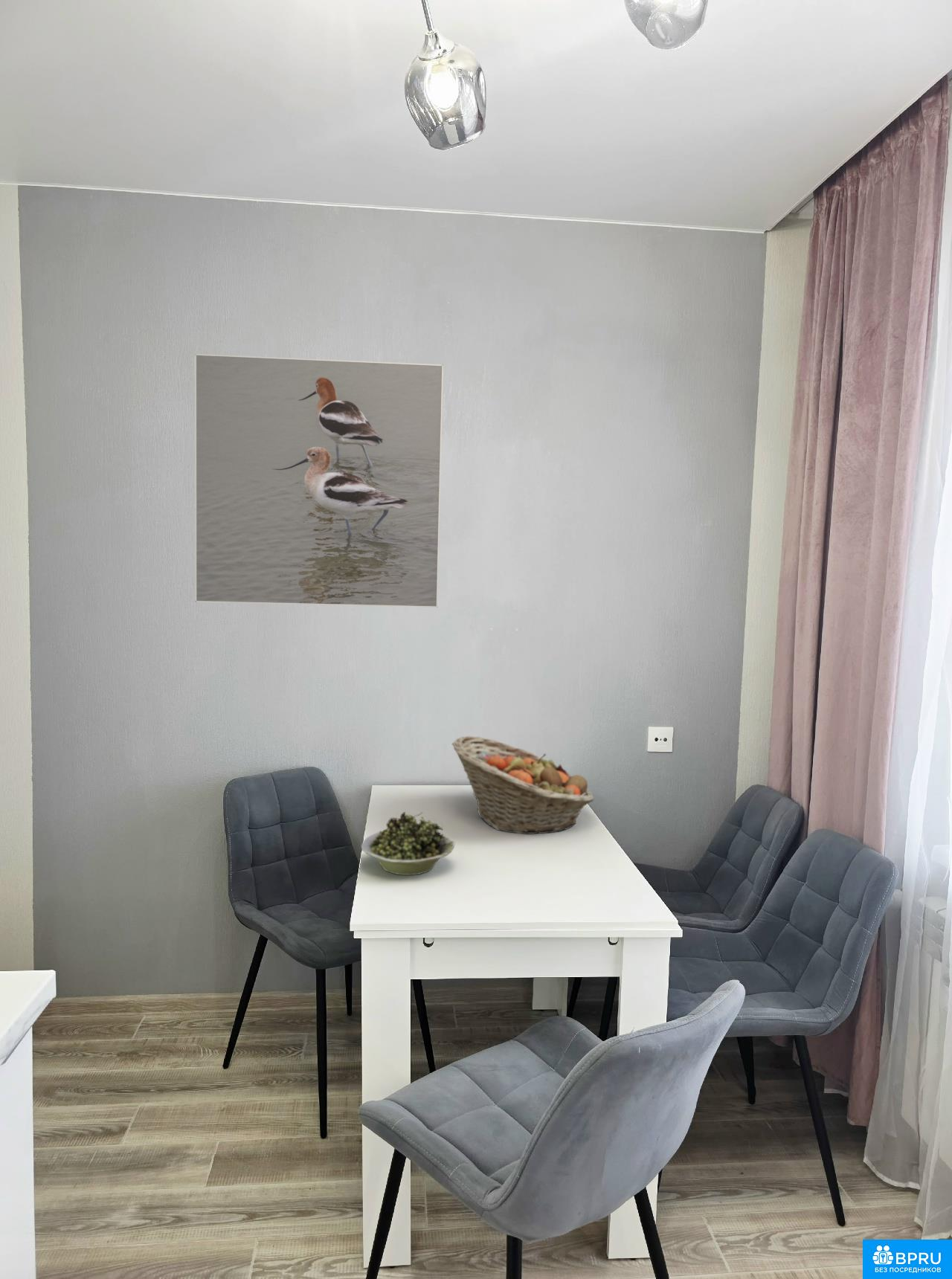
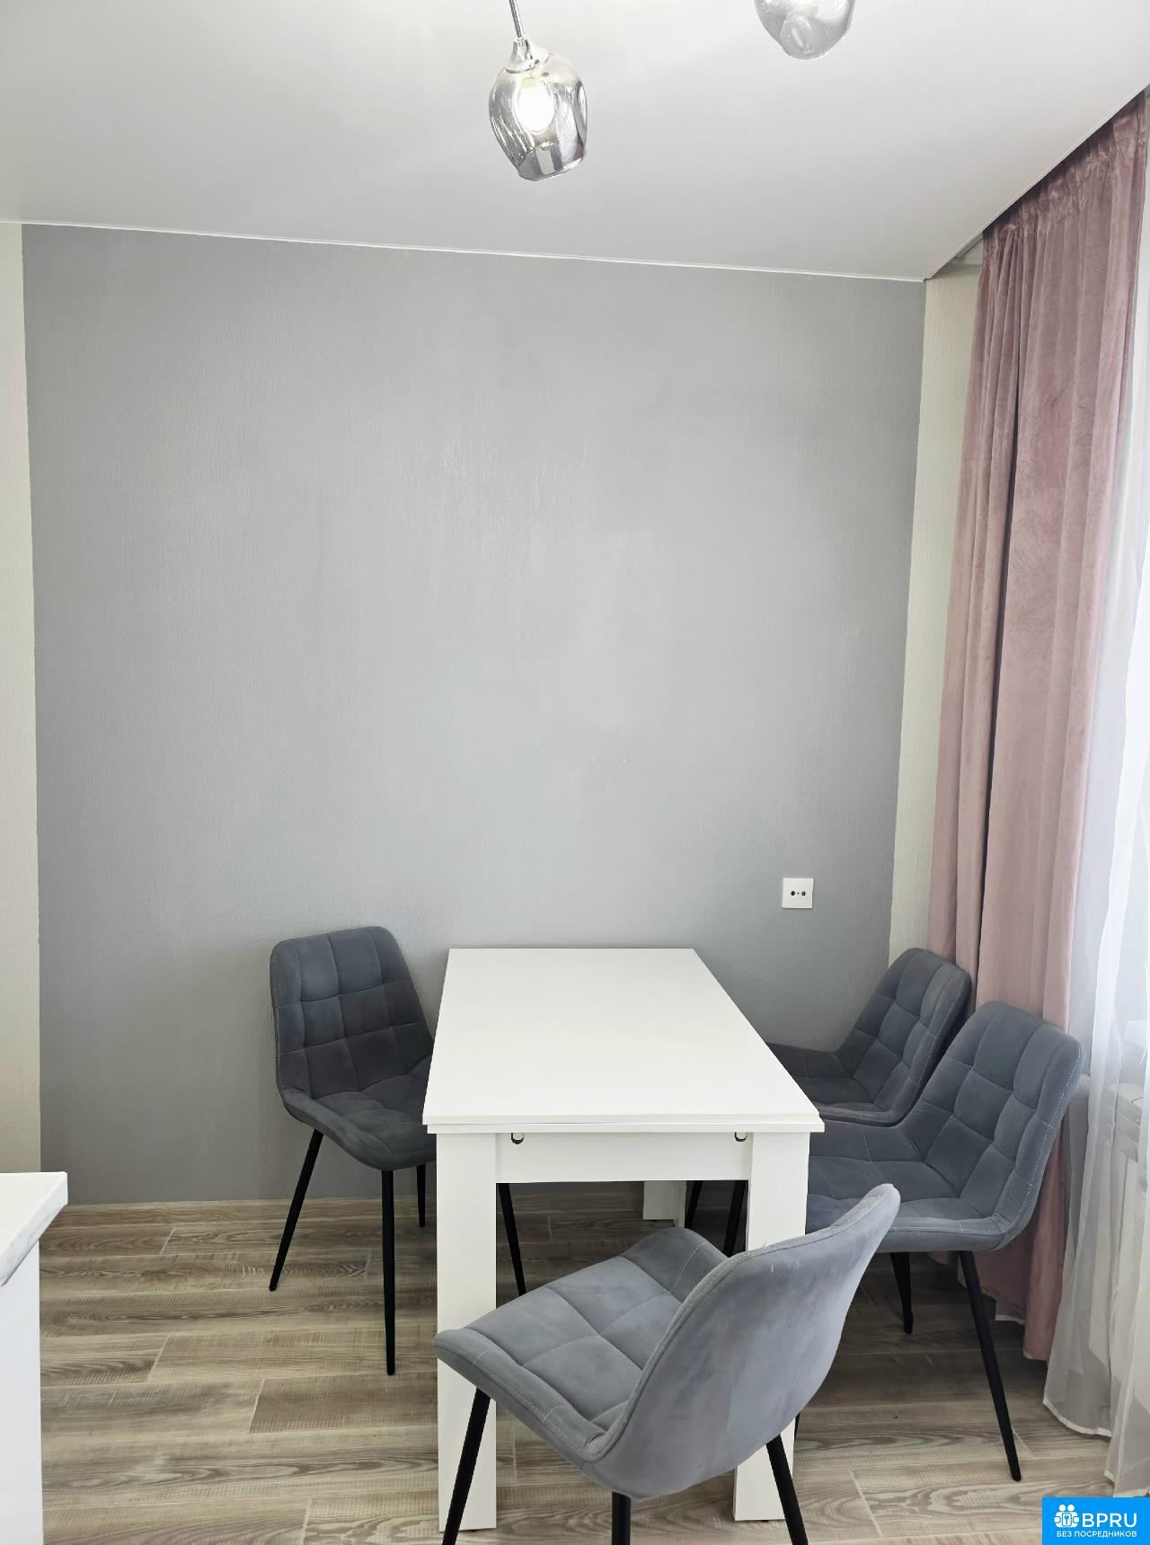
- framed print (319, 483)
- bowl (408, 841)
- fruit basket (521, 781)
